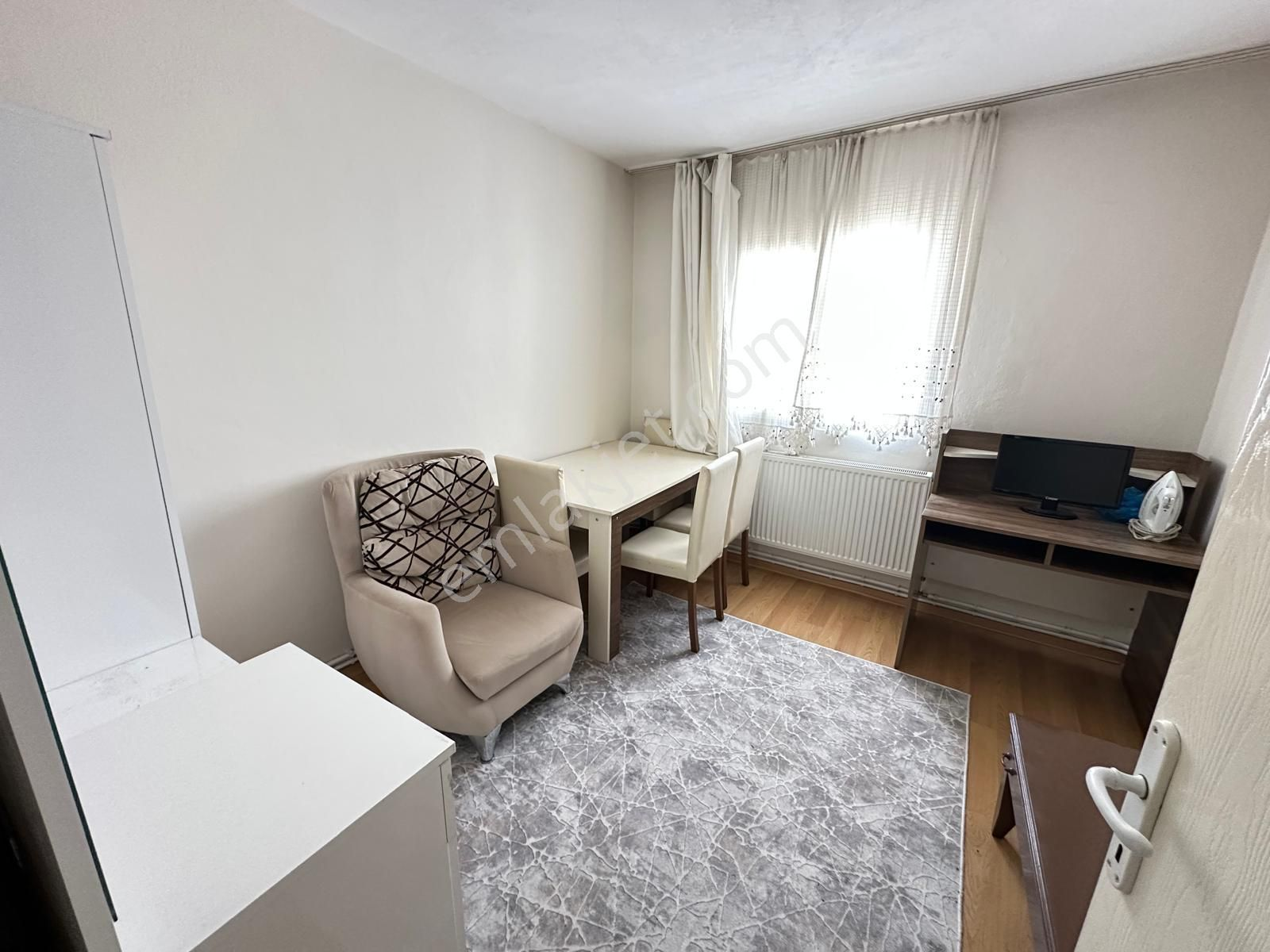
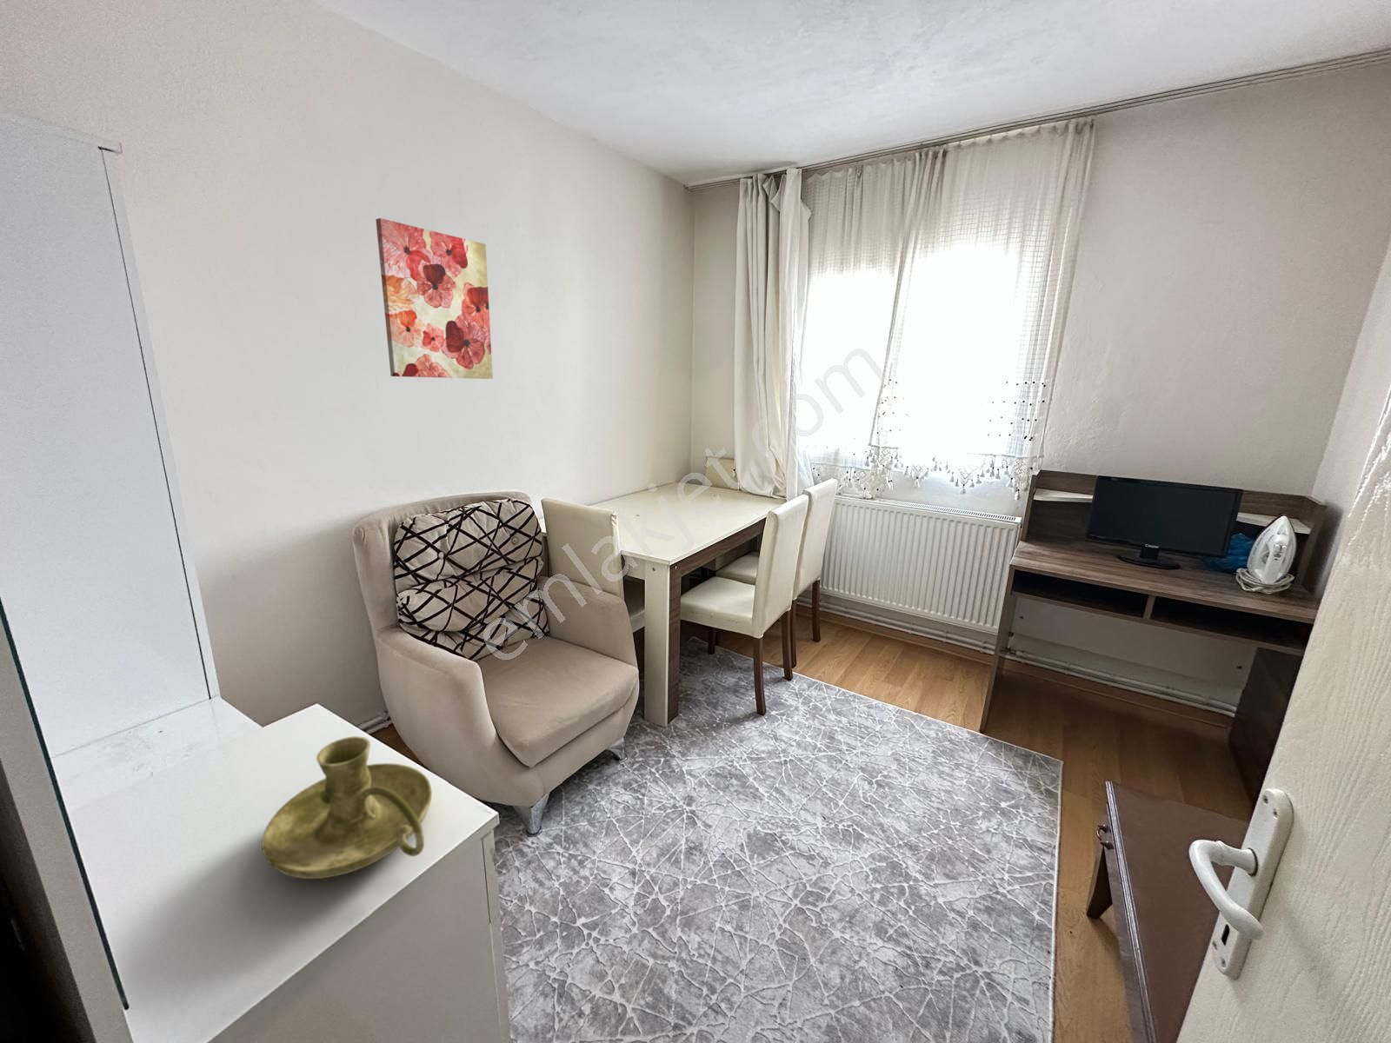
+ wall art (440, 307)
+ candle holder (360, 798)
